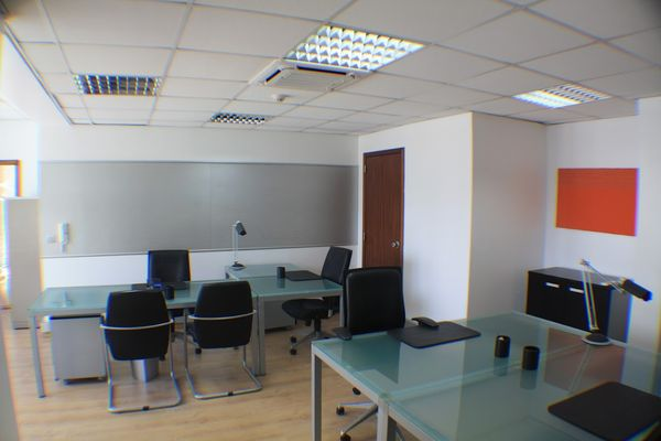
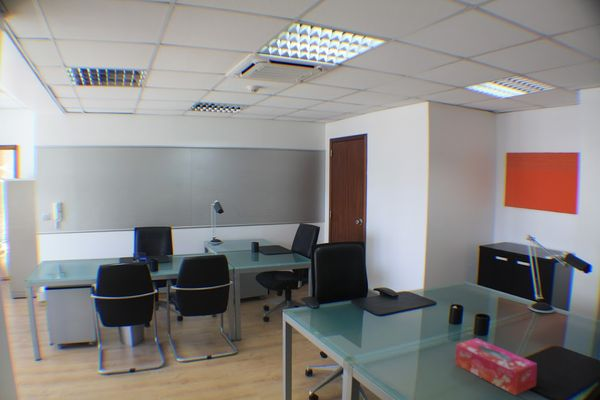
+ tissue box (493, 363)
